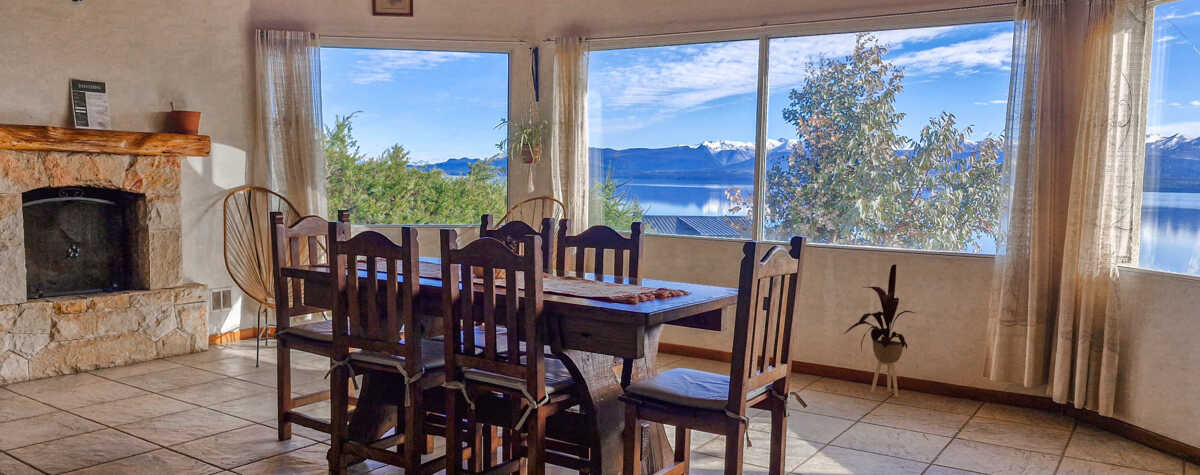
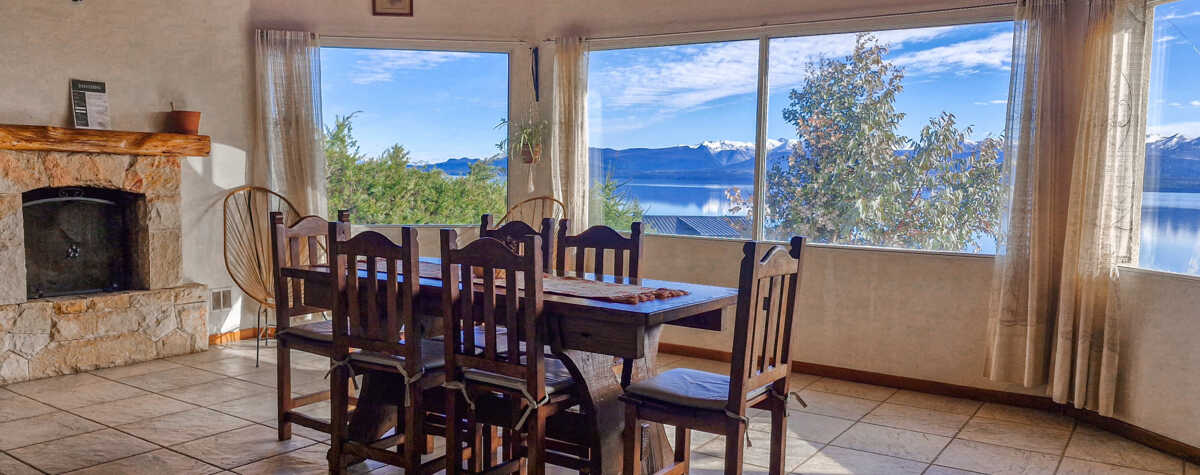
- house plant (881, 327)
